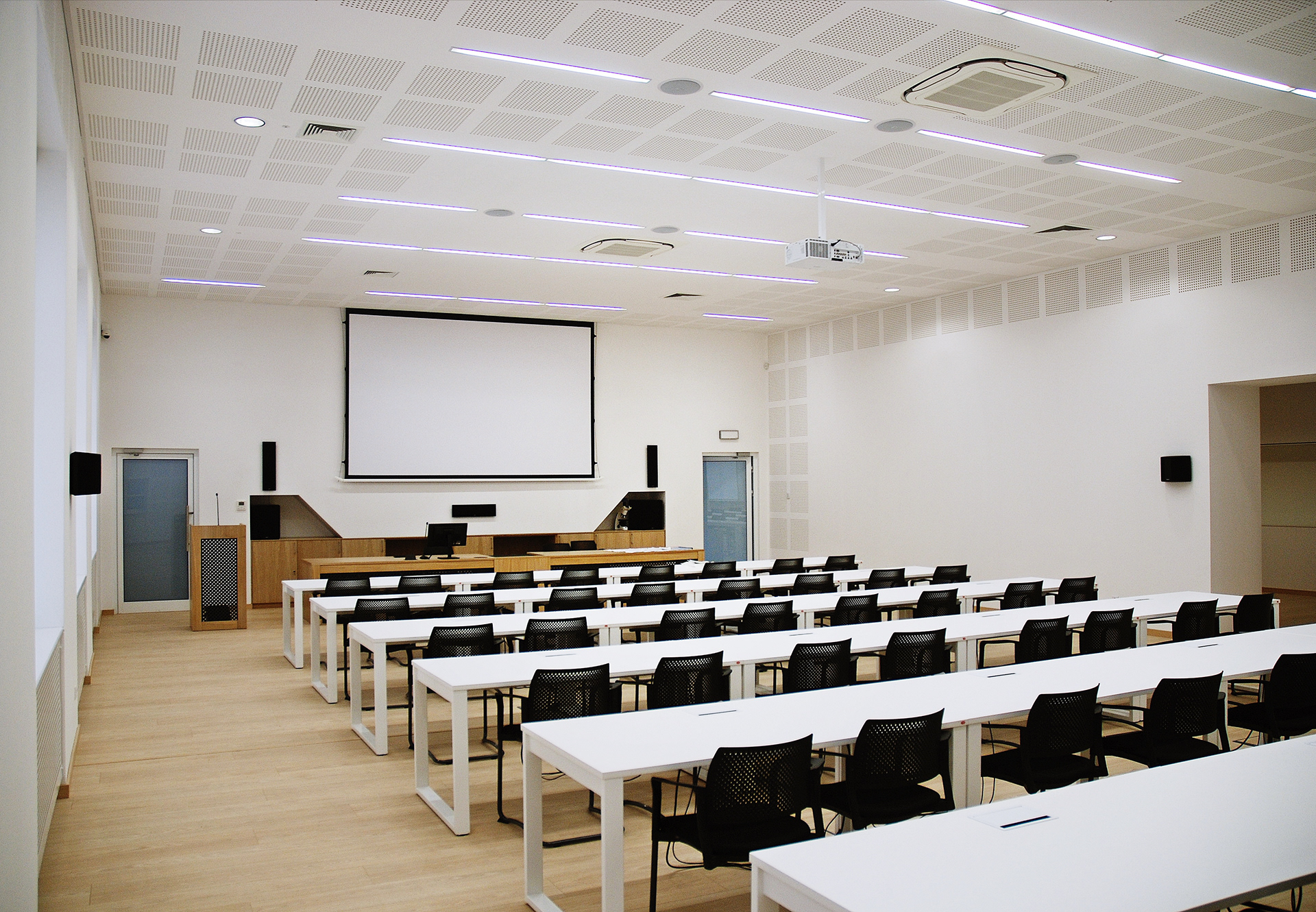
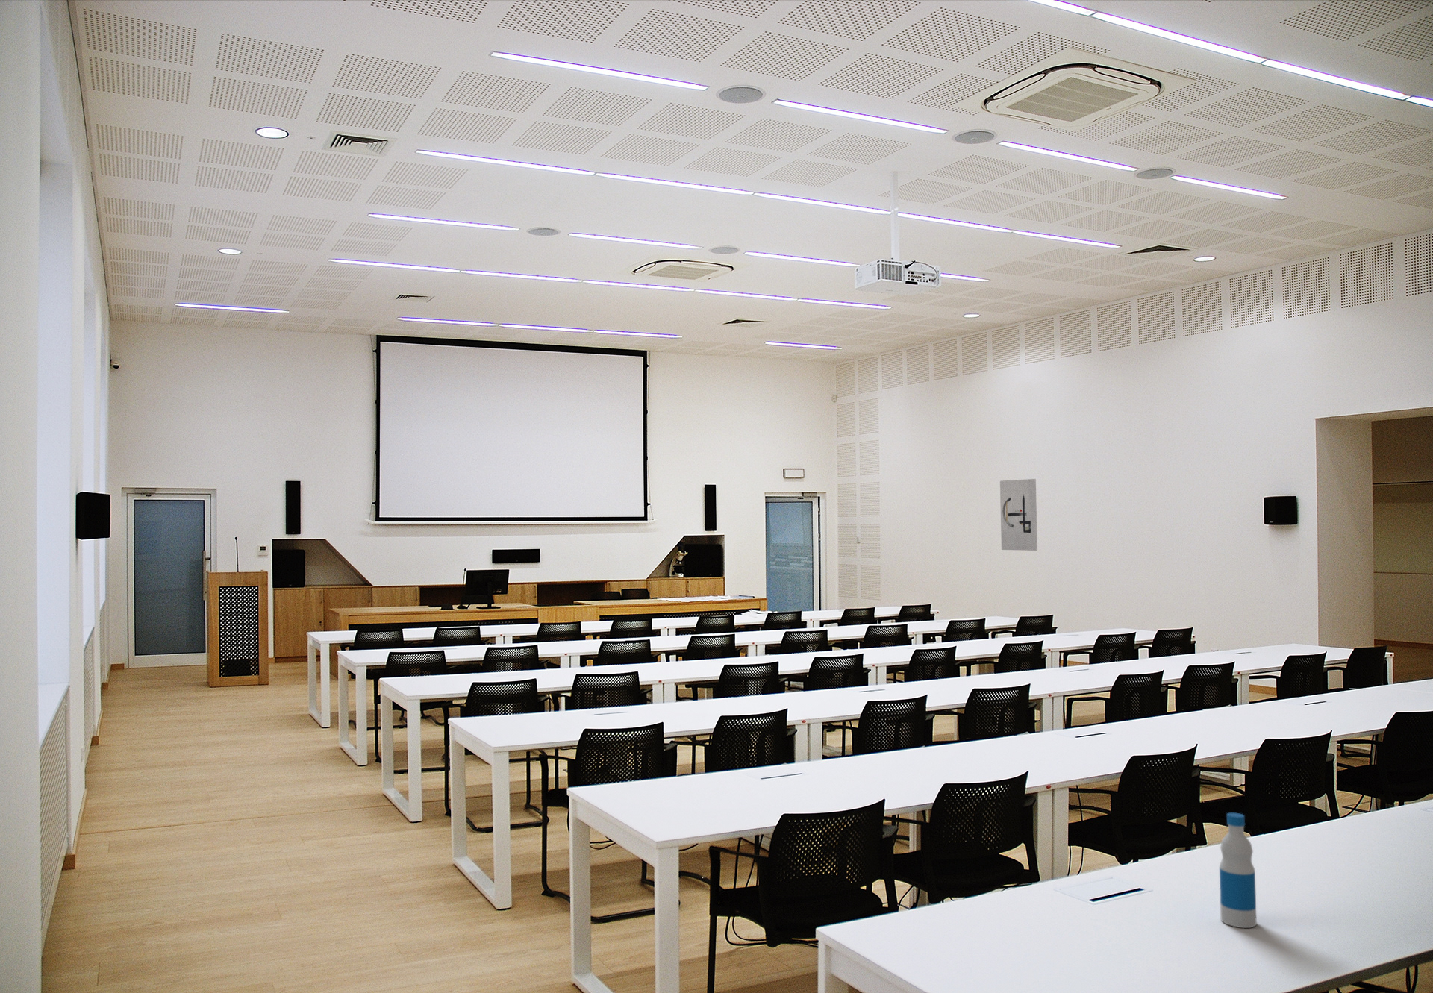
+ bottle (1237, 868)
+ wall art (1018, 515)
